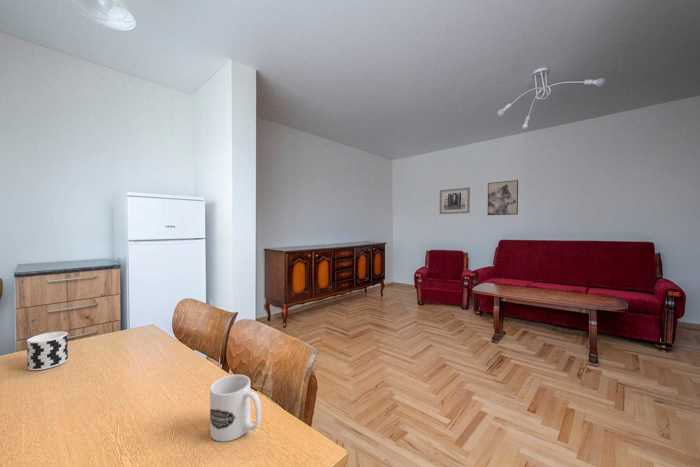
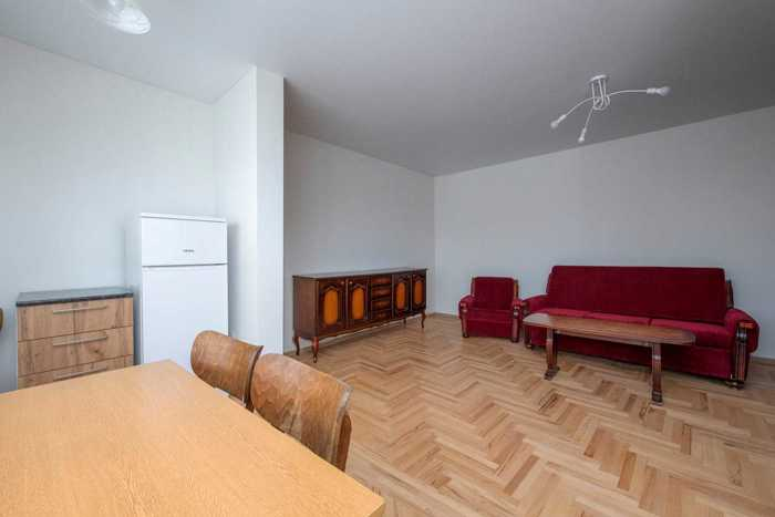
- wall art (454, 201)
- wall art (502, 198)
- mug (237, 407)
- cup (47, 348)
